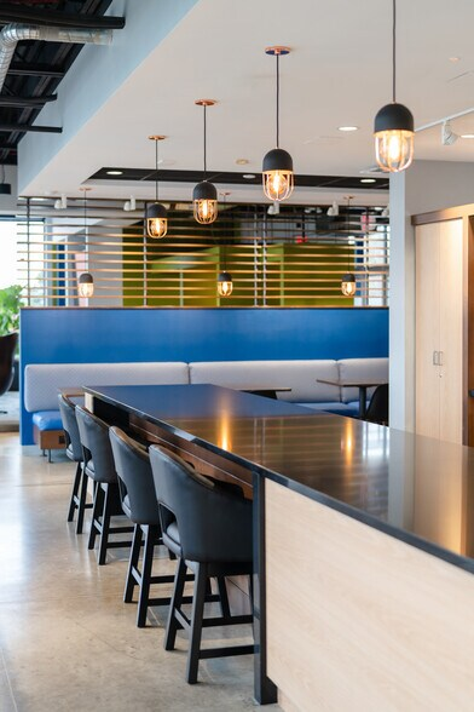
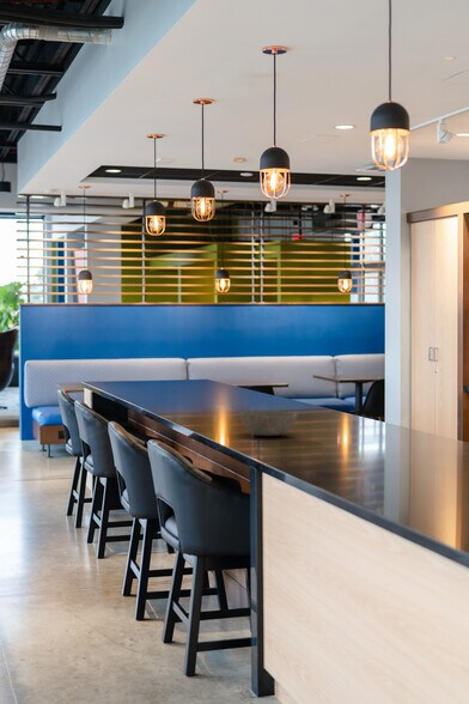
+ bowl (268, 423)
